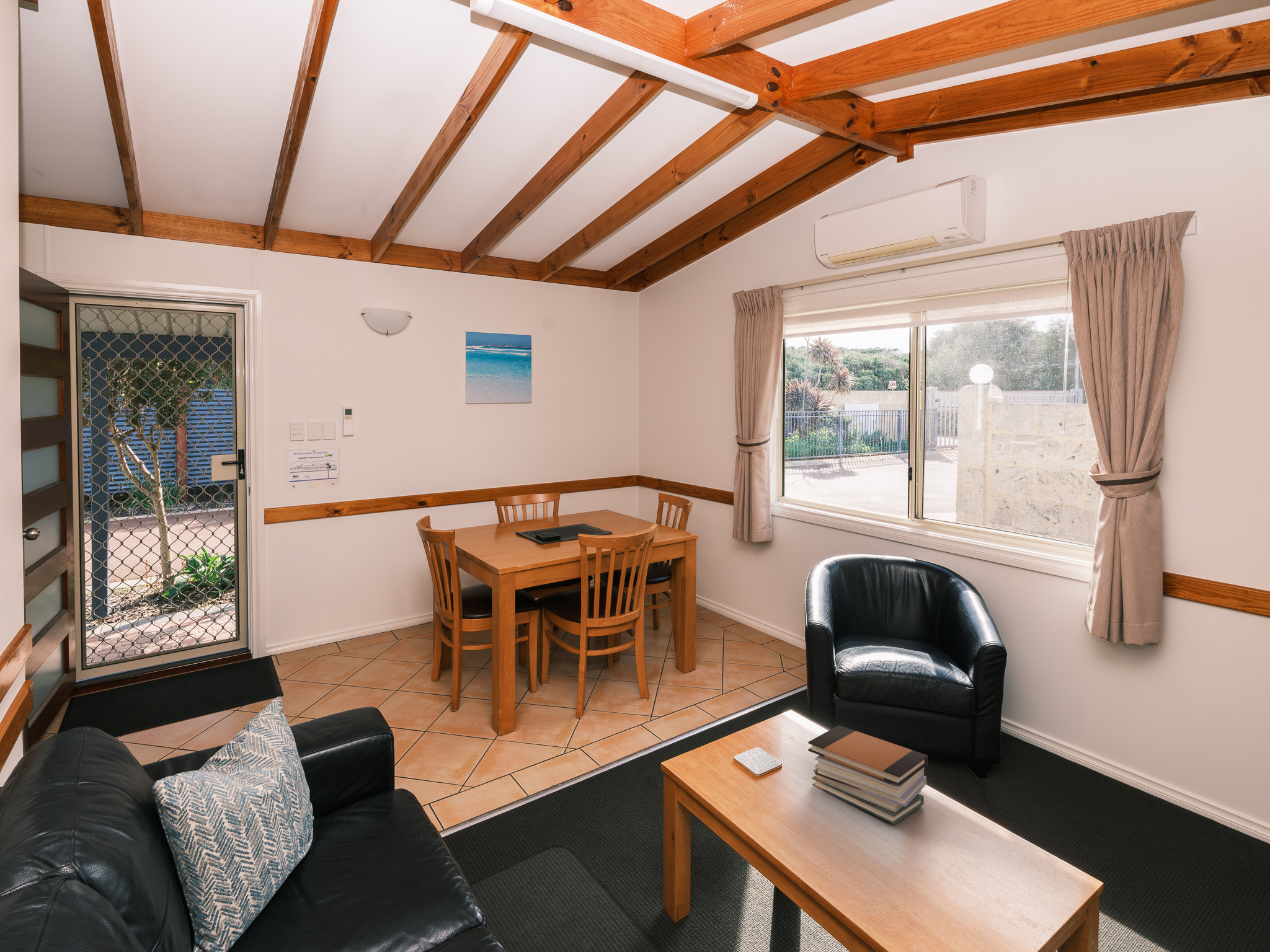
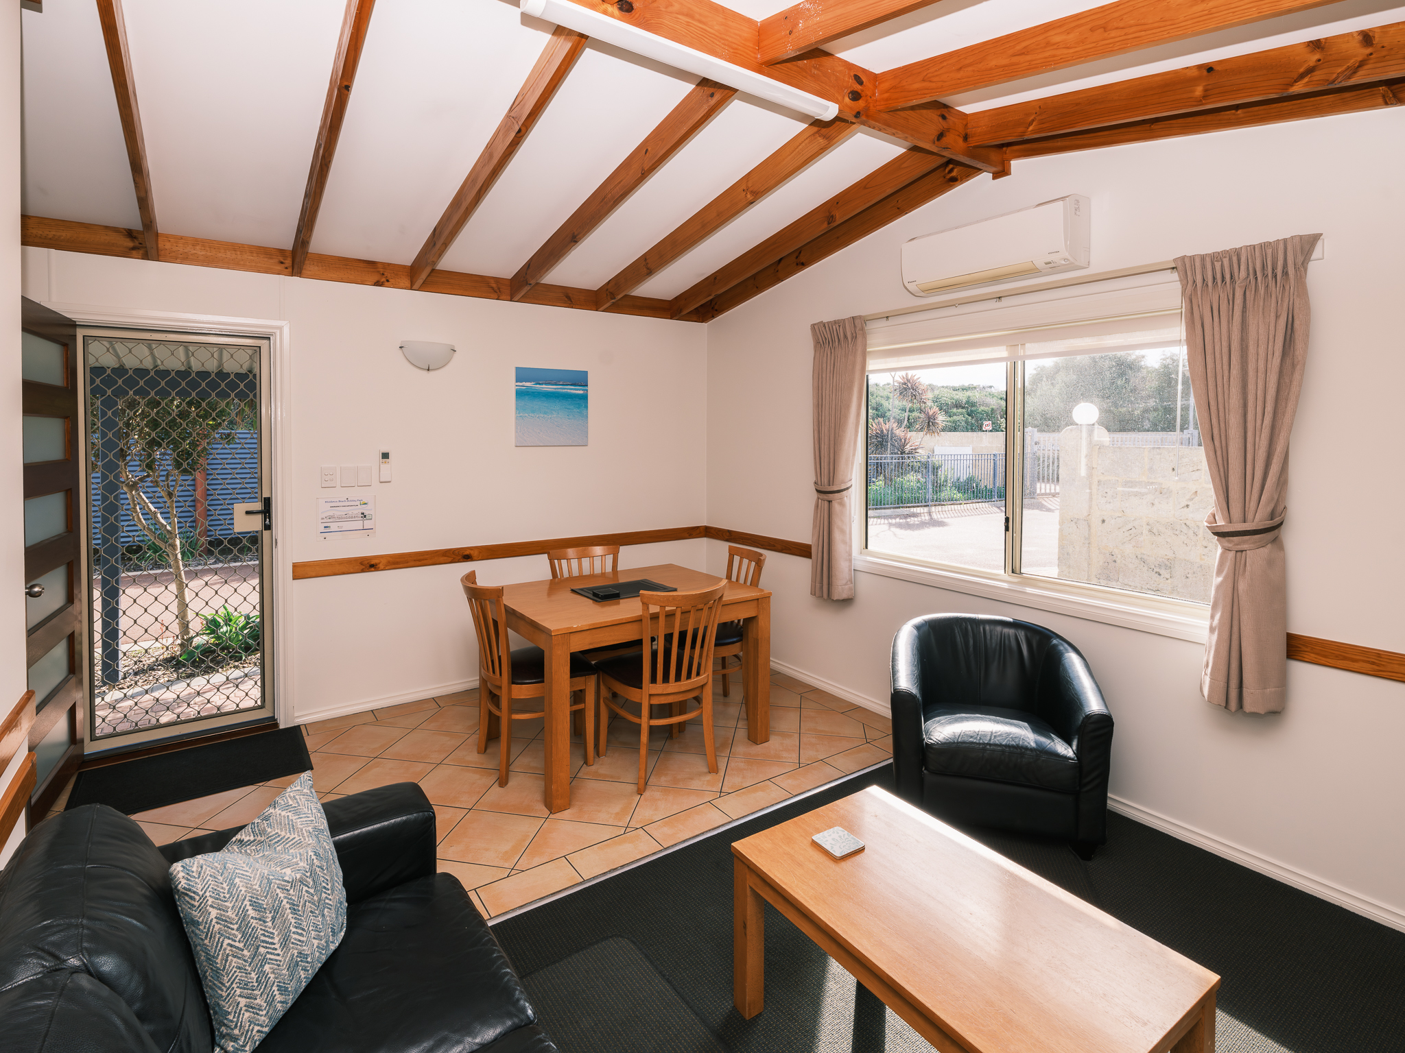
- book stack (868, 772)
